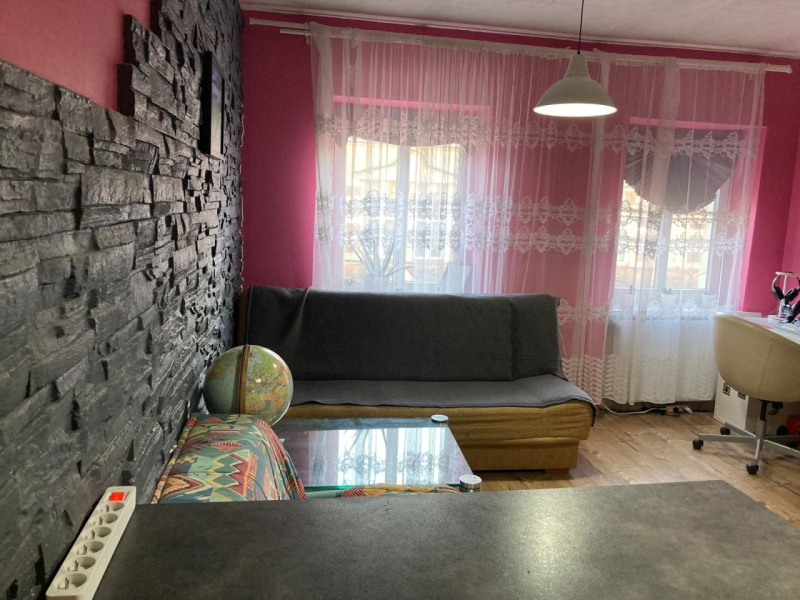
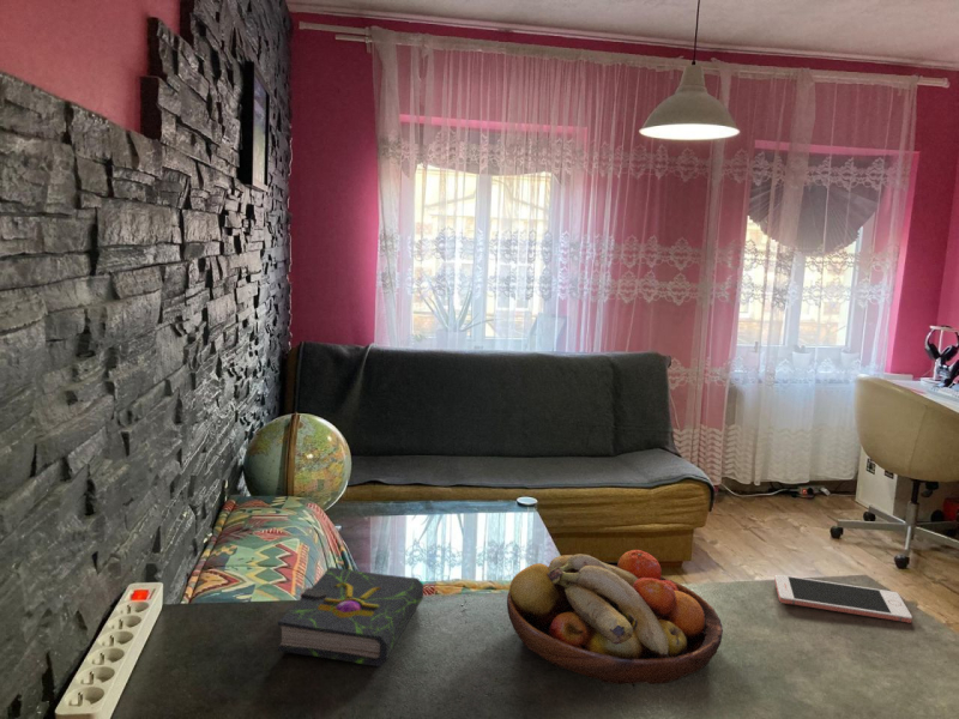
+ book (354, 611)
+ cell phone (839, 597)
+ fruit bowl (614, 598)
